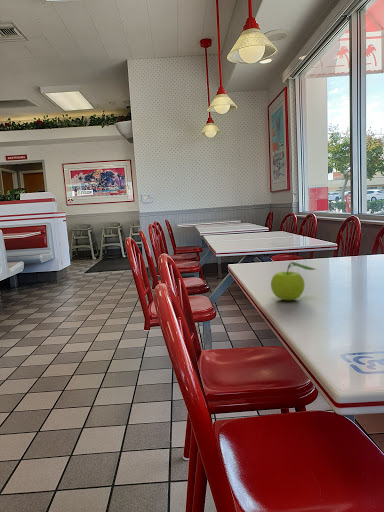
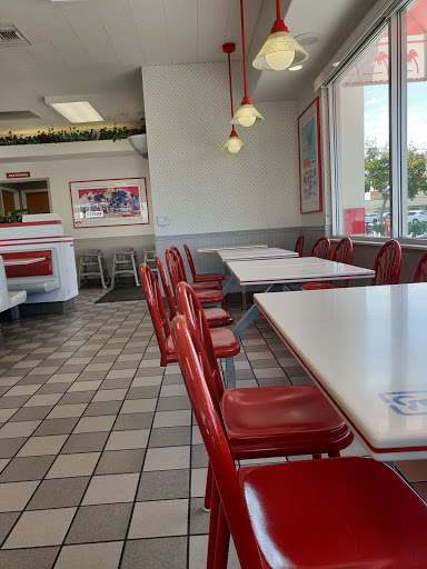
- fruit (294, 280)
